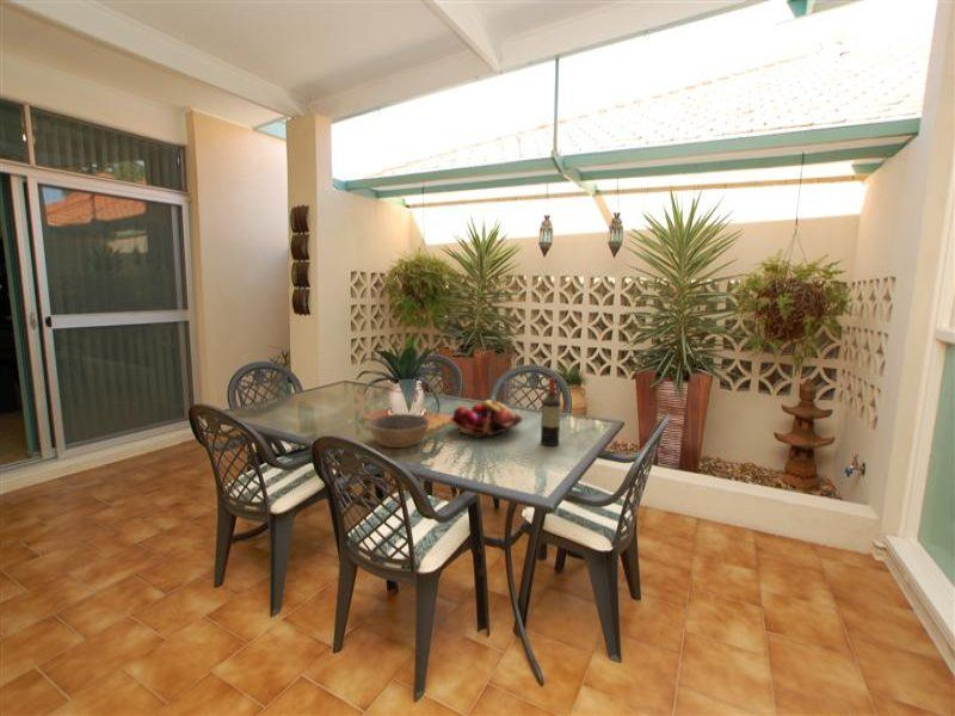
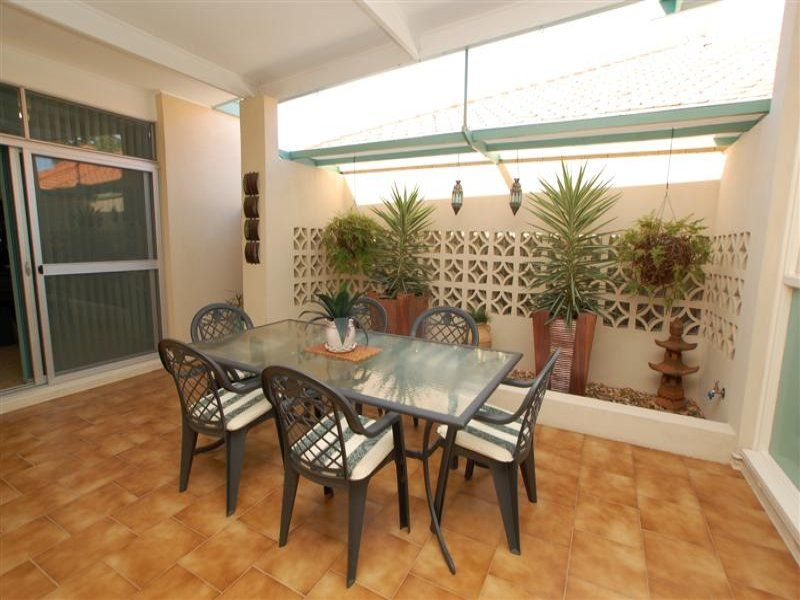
- fruit basket (486, 416)
- bowl (399, 431)
- wine bottle (550, 411)
